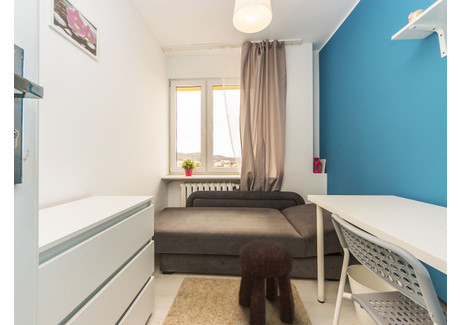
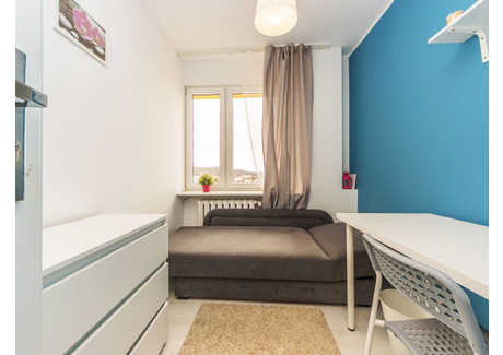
- stool (264, 277)
